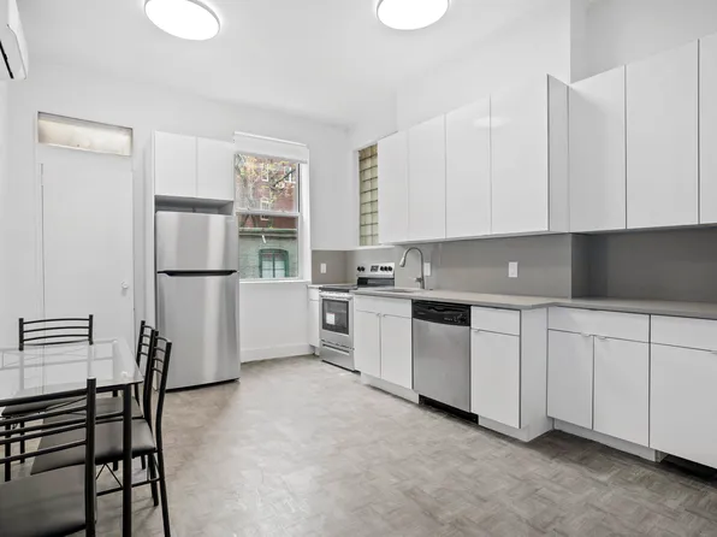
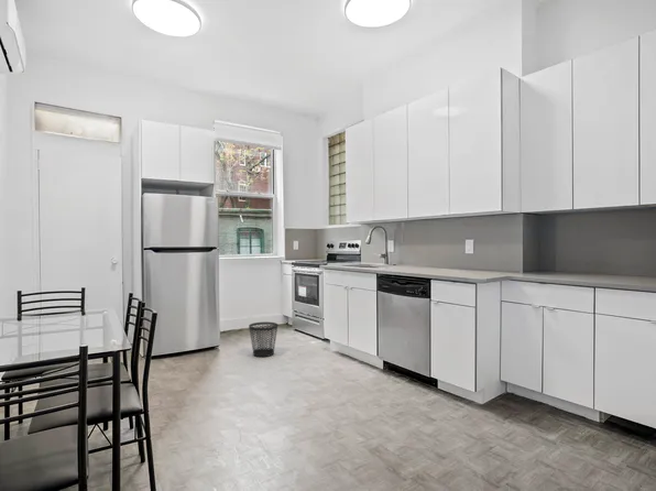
+ wastebasket (262, 339)
